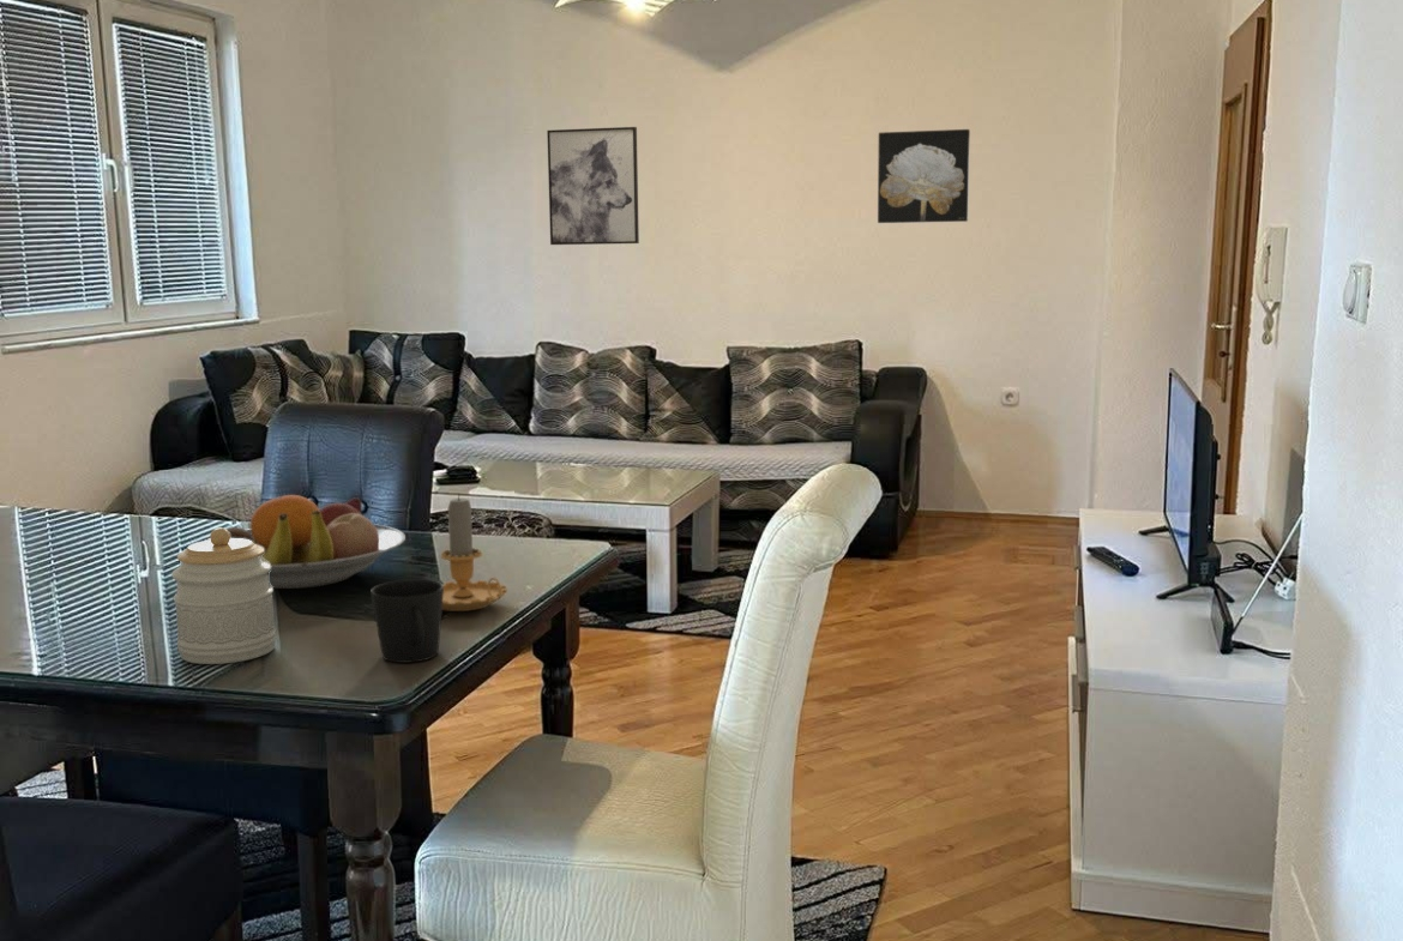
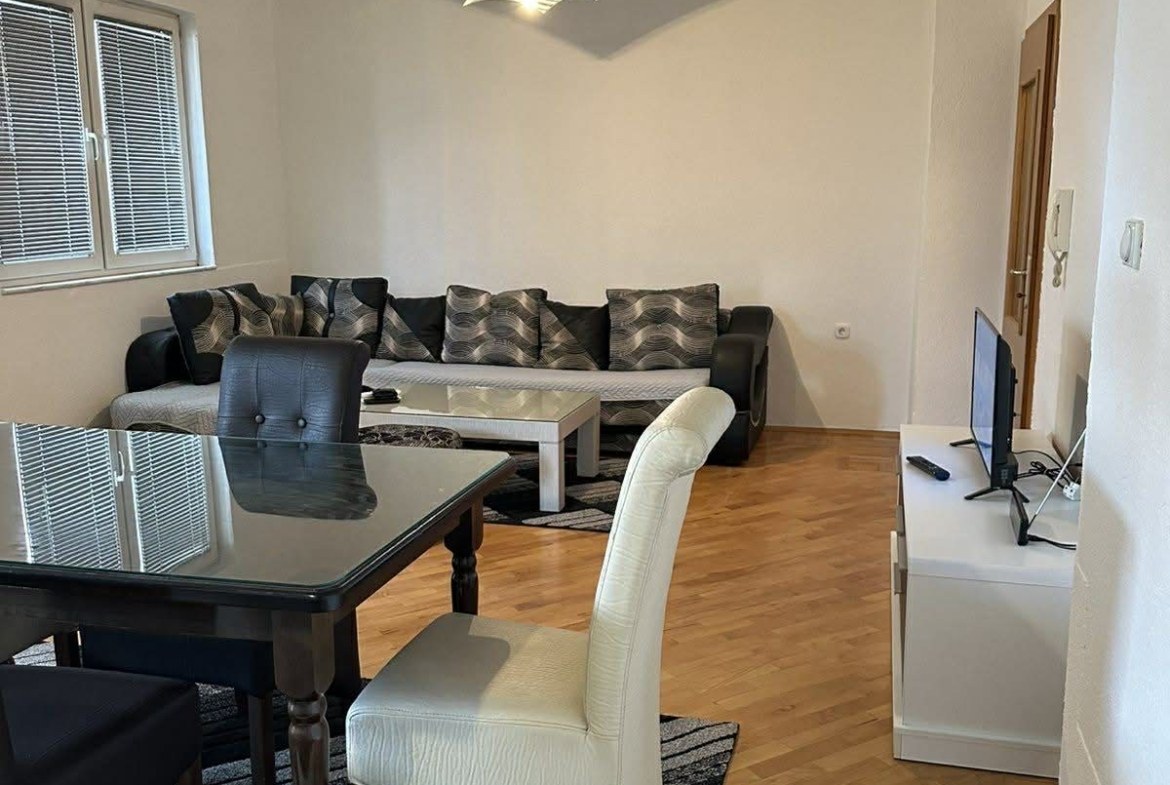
- fruit bowl (300, 533)
- wall art (922, 176)
- cup (411, 623)
- candle (466, 551)
- wall art (592, 186)
- jar (223, 590)
